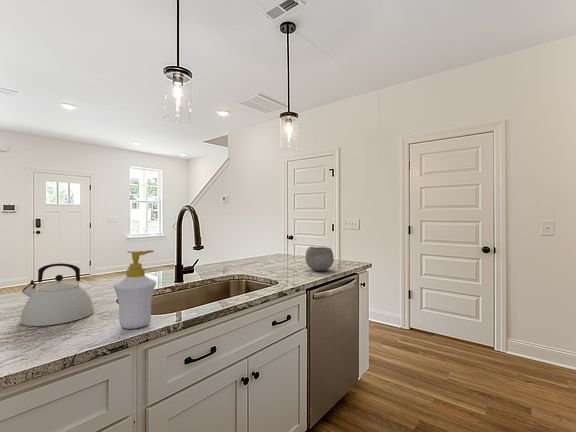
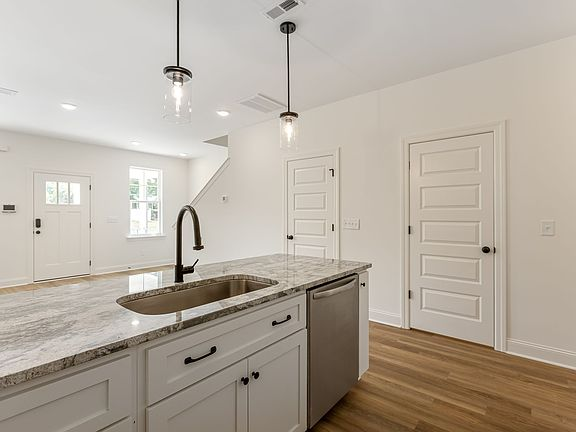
- soap bottle (135, 287)
- bowl (319, 258)
- kettle (57, 289)
